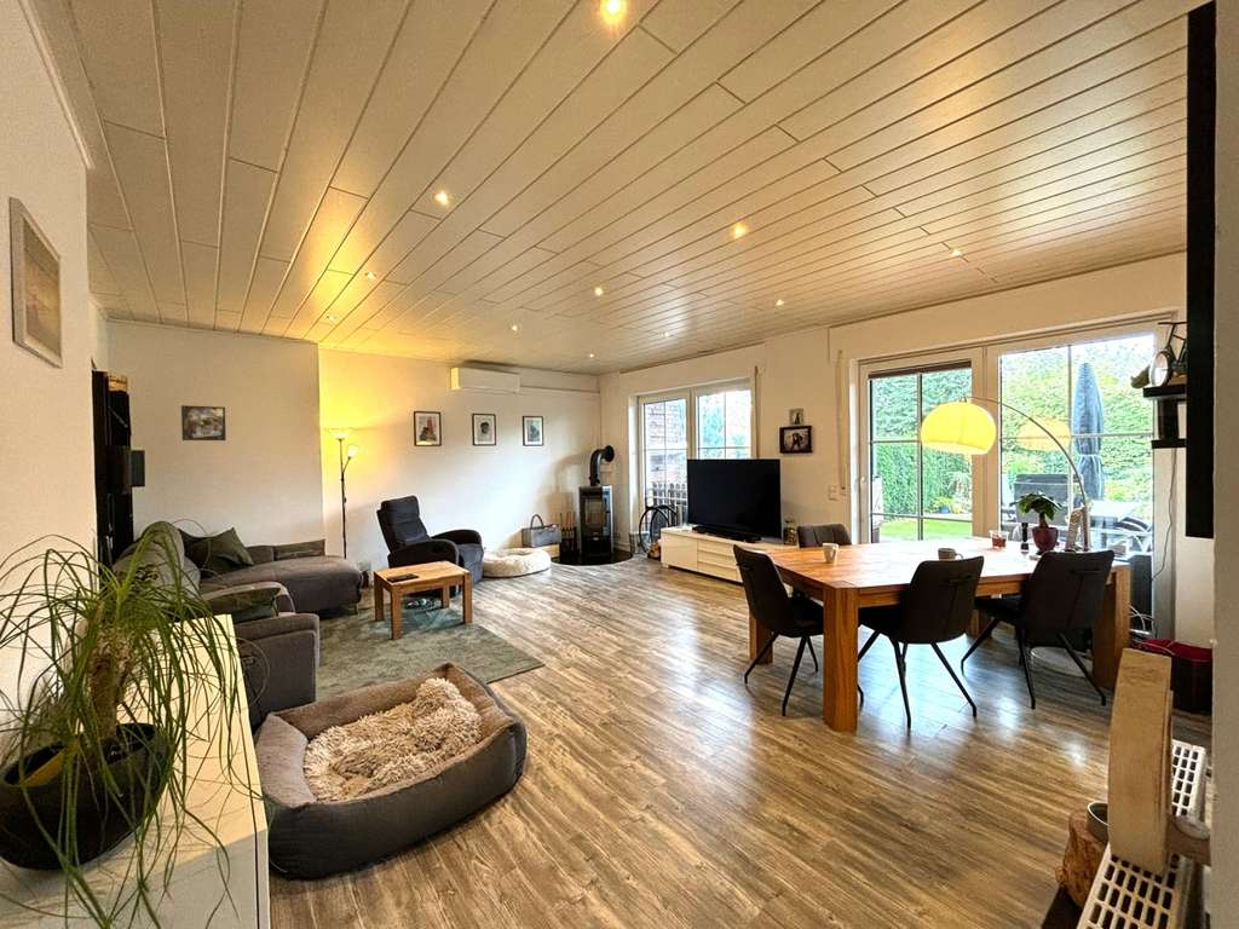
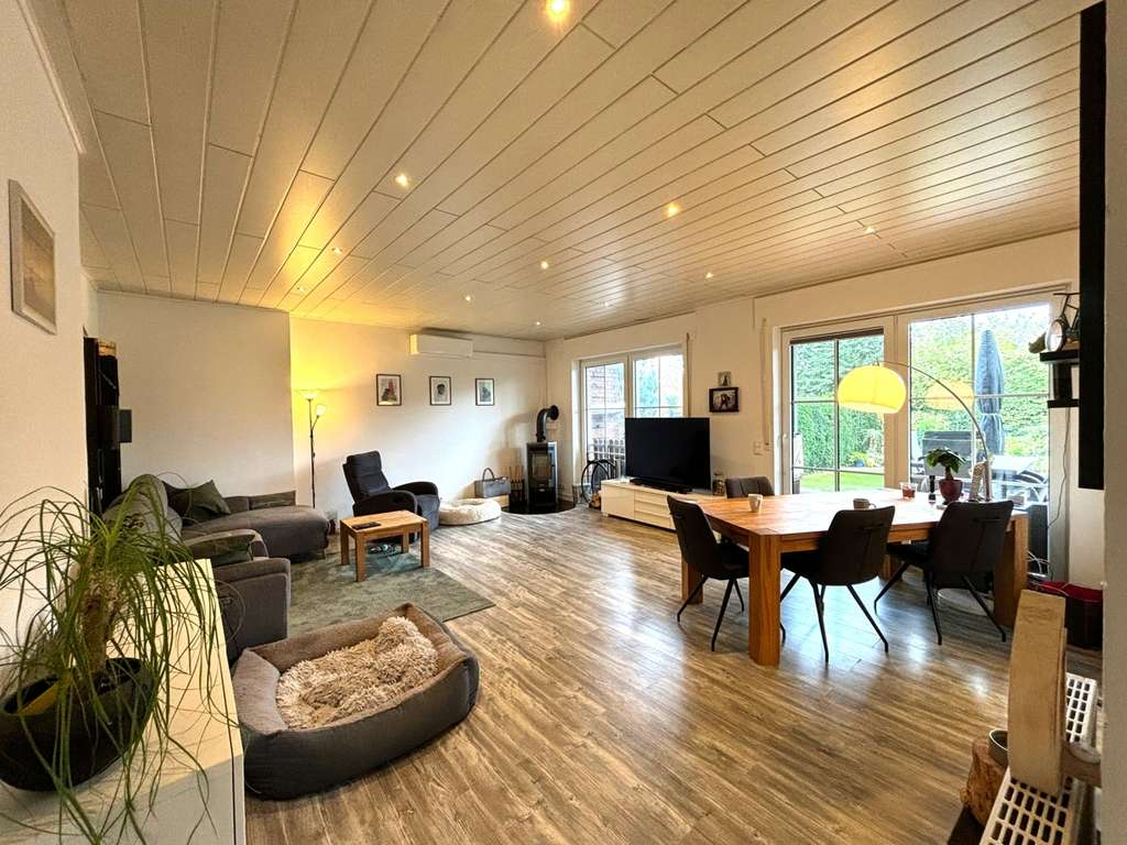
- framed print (203, 423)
